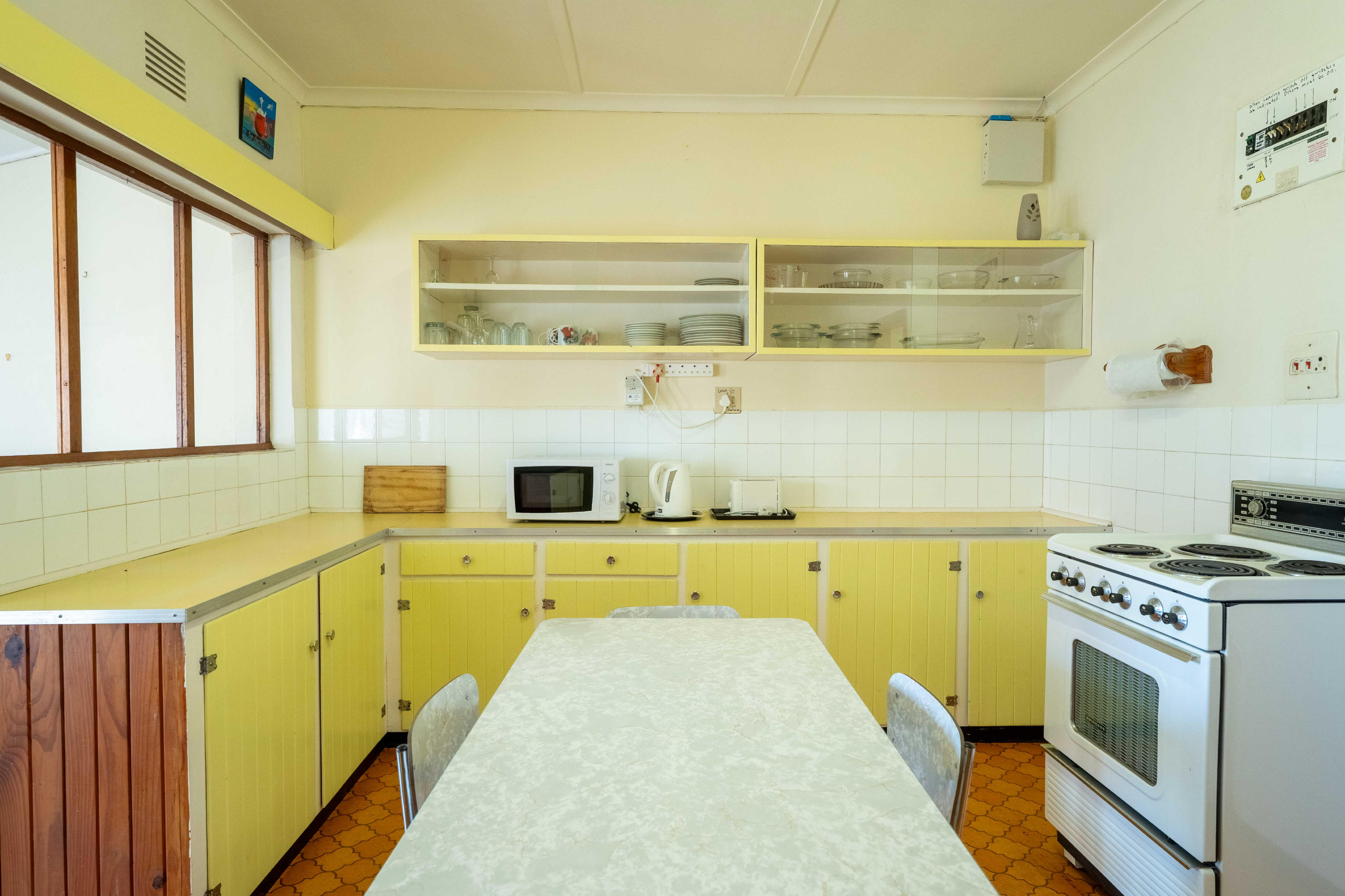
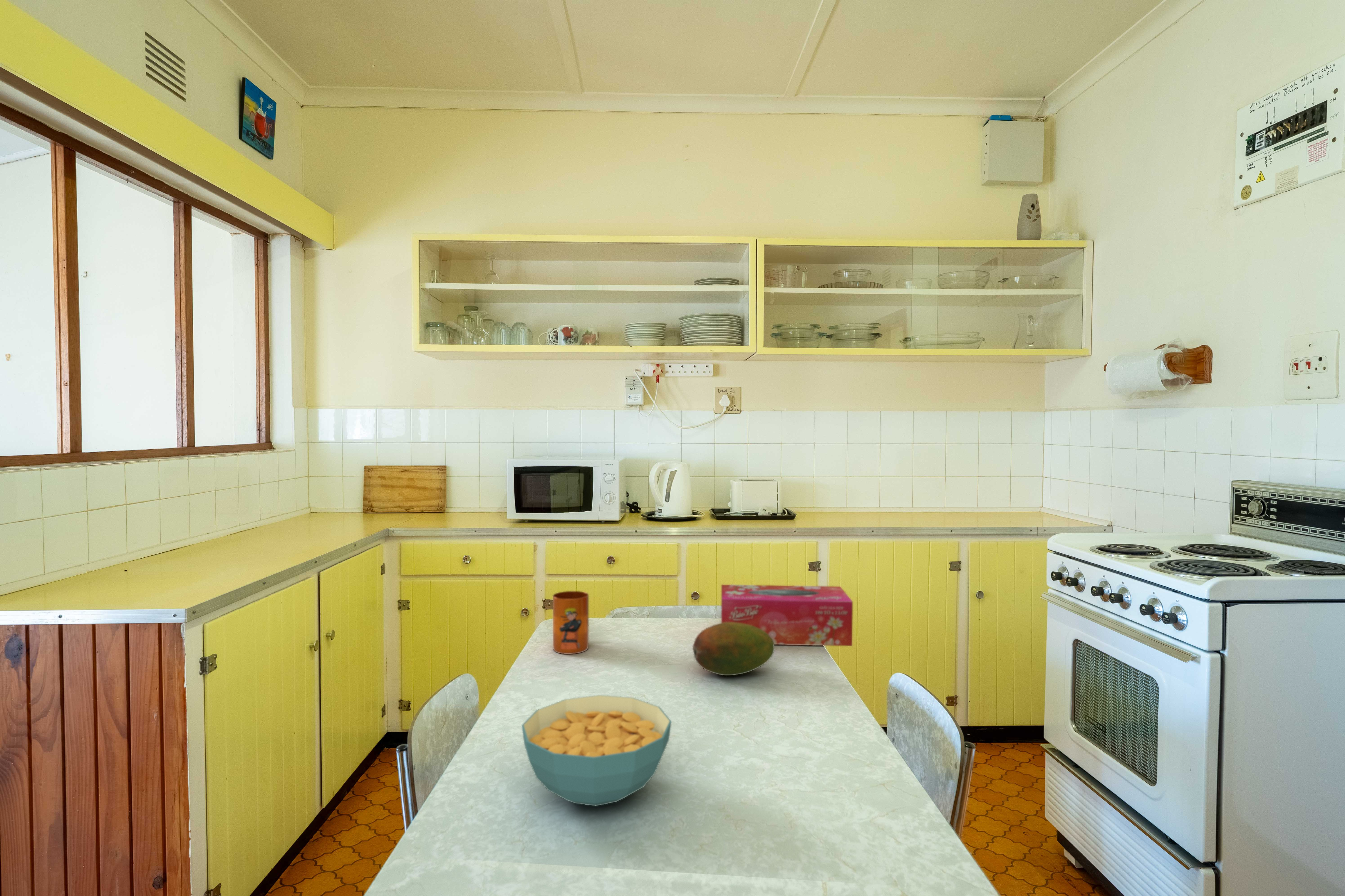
+ mug (572, 619)
+ cereal bowl (597, 759)
+ fruit (733, 648)
+ tissue box (783, 613)
